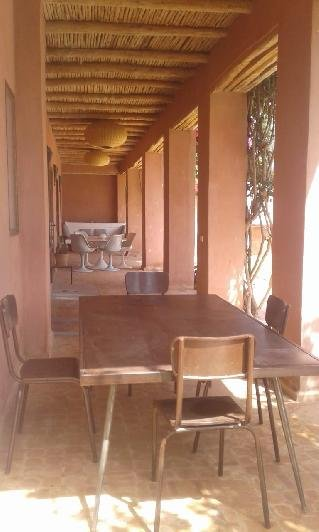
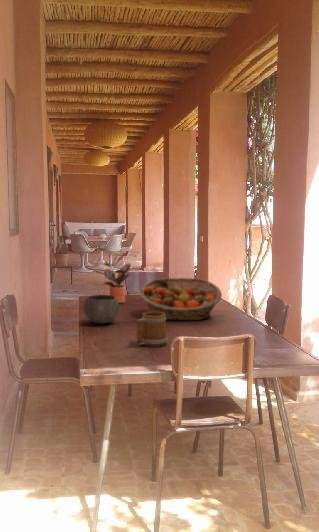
+ mug (151, 328)
+ fruit basket (180, 298)
+ potted plant (112, 277)
+ bowl (101, 309)
